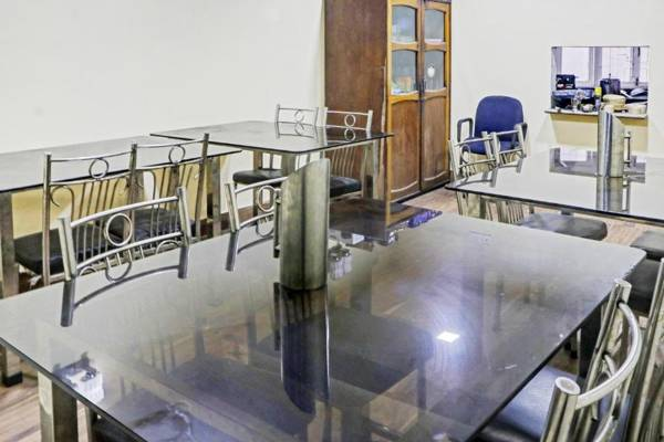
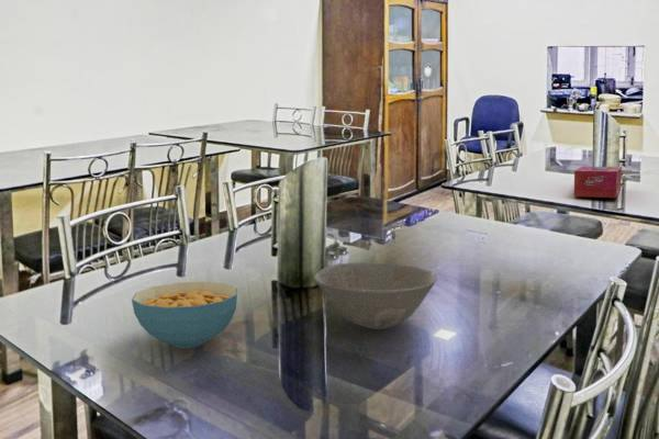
+ bowl (376, 299)
+ cereal bowl (187, 318)
+ tissue box (597, 181)
